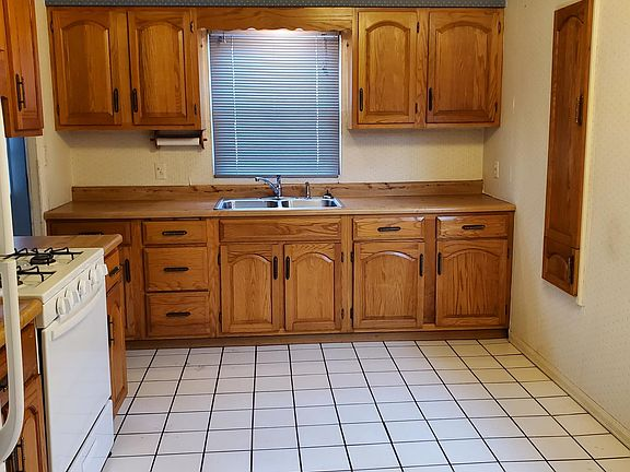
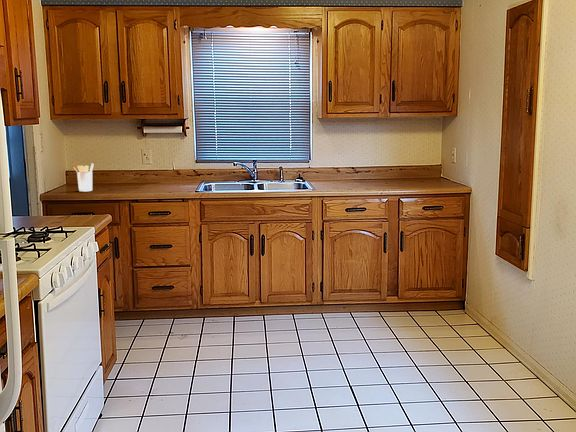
+ utensil holder (84, 177)
